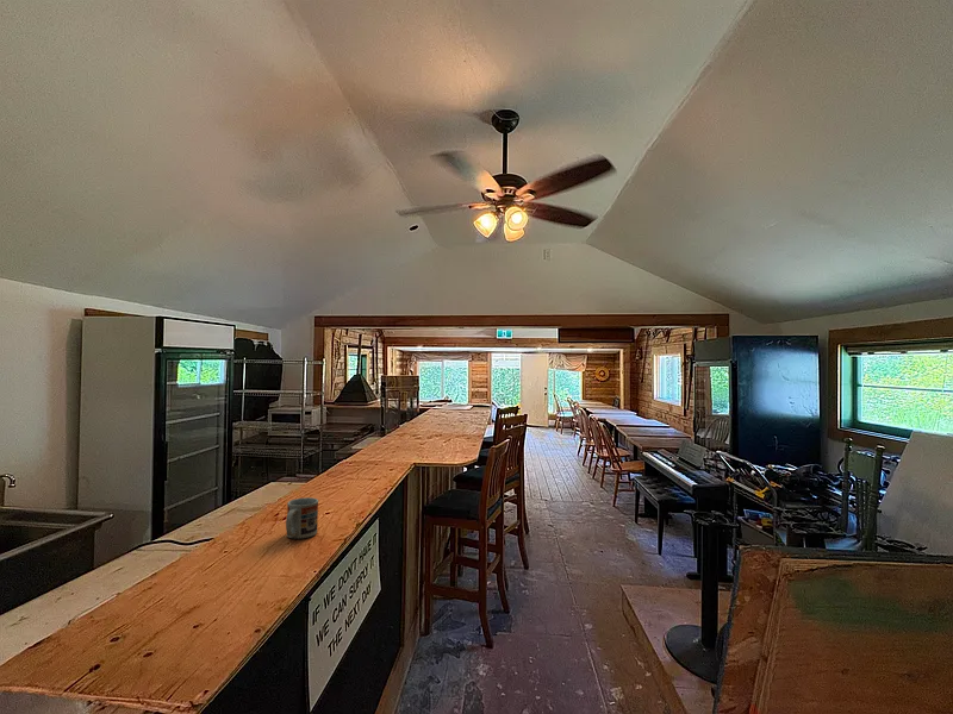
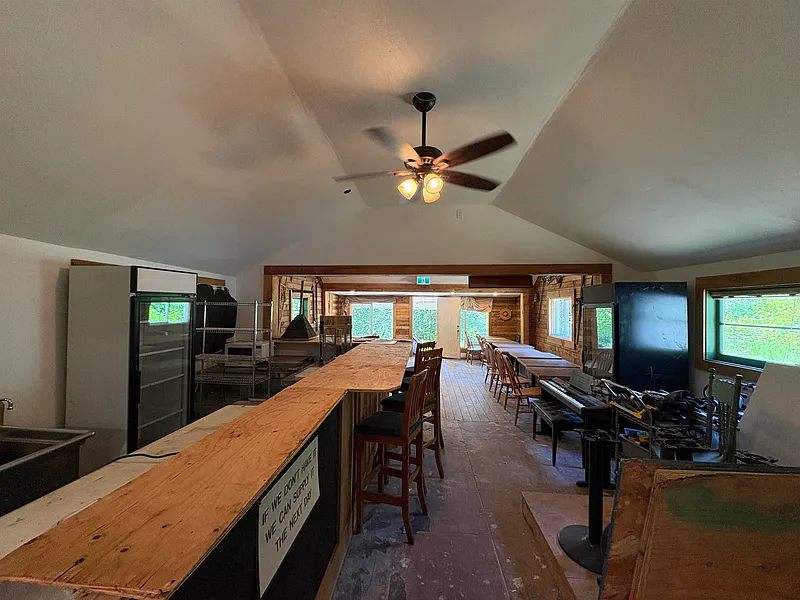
- cup (299, 519)
